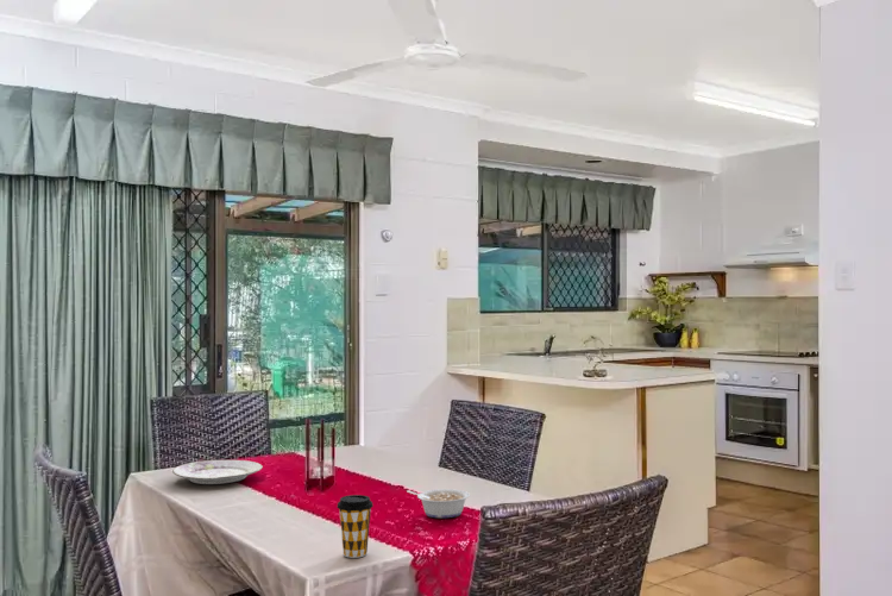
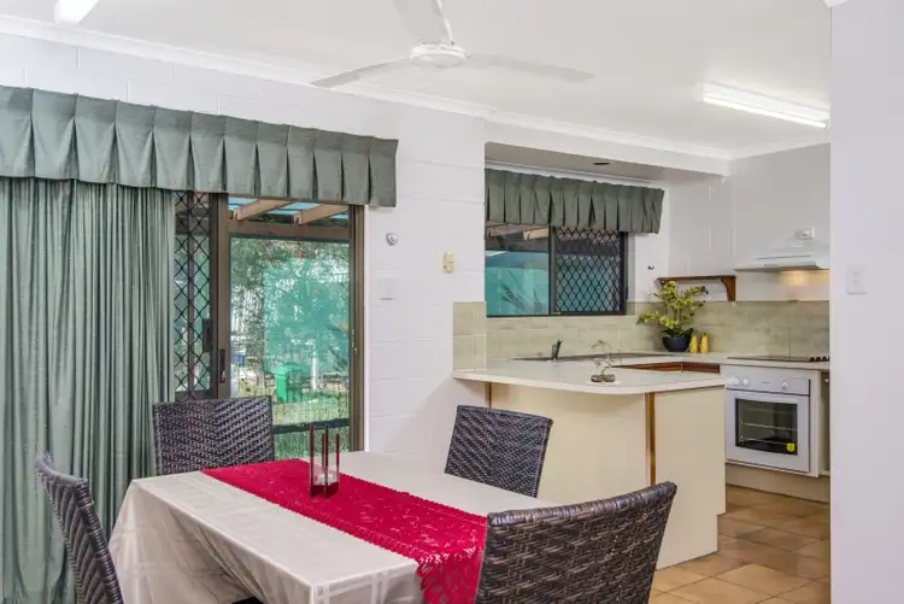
- coffee cup (354, 526)
- plate (218, 472)
- legume (441, 502)
